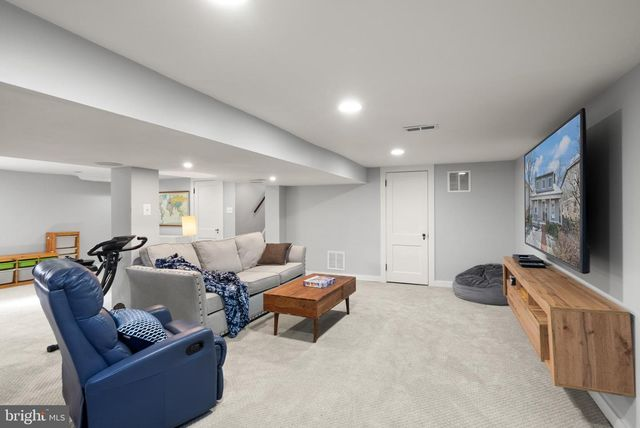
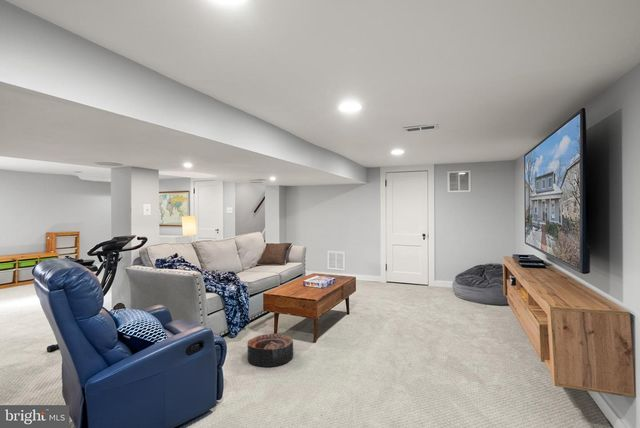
+ basket (270, 348)
